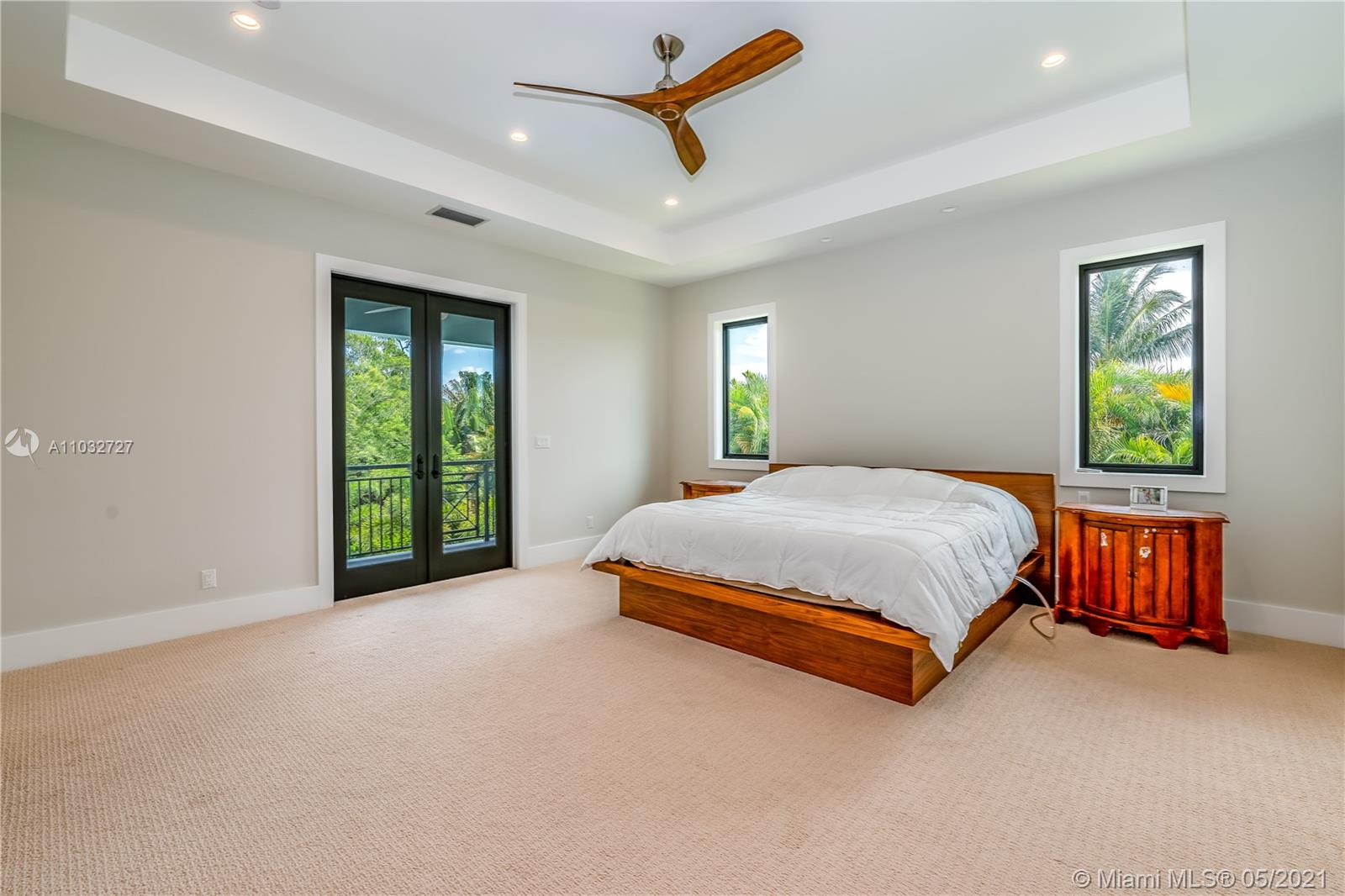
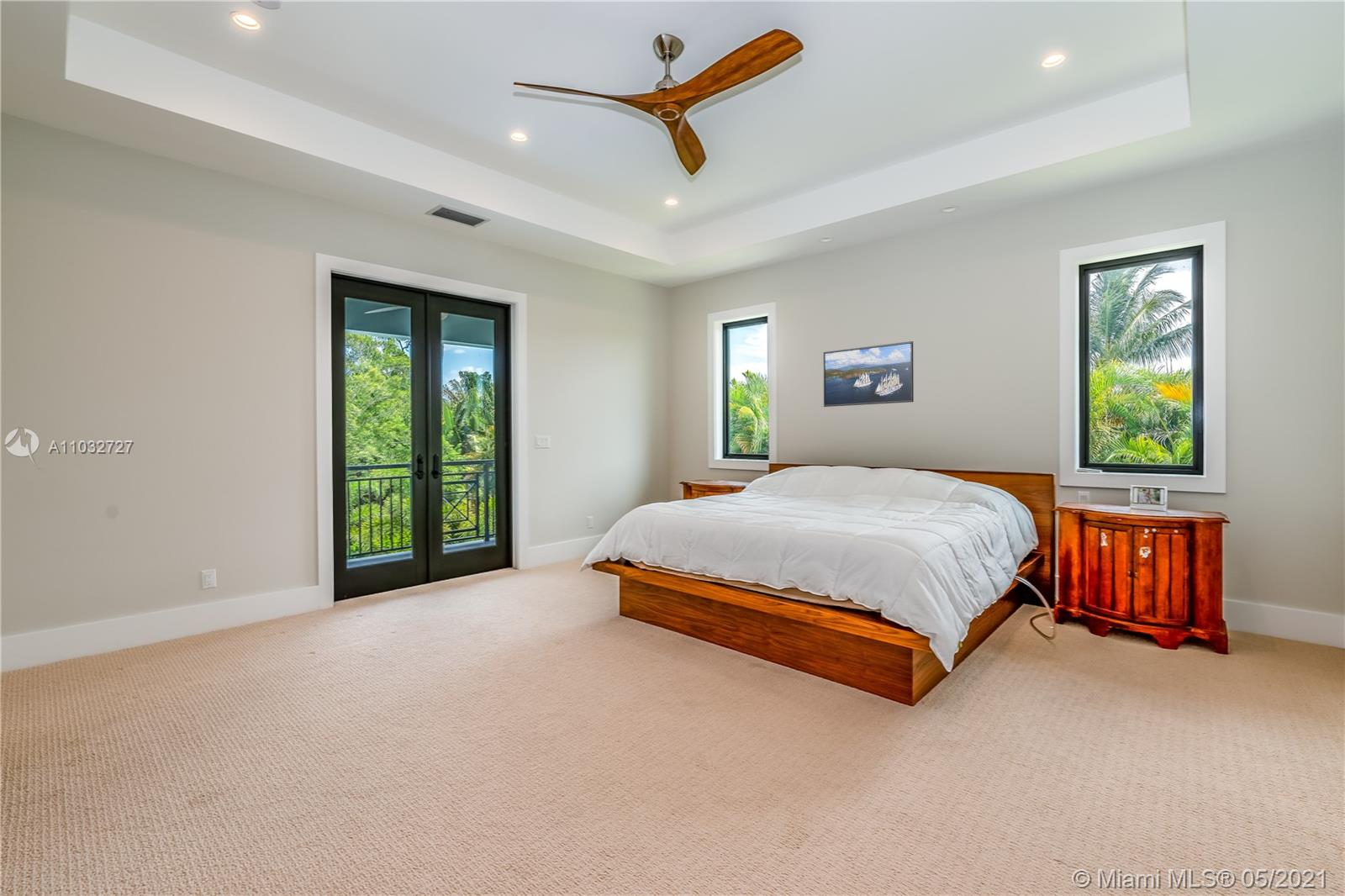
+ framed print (866, 376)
